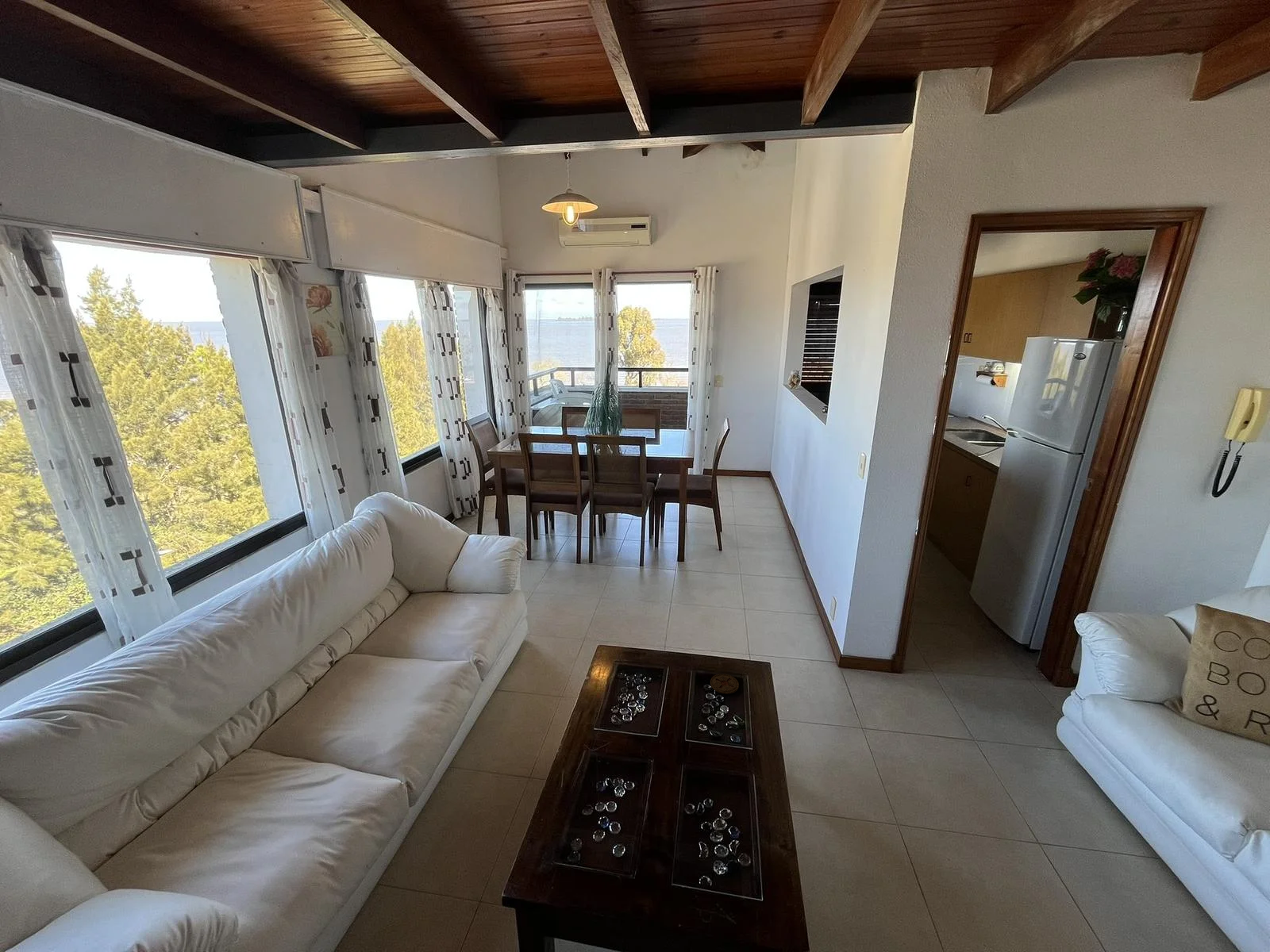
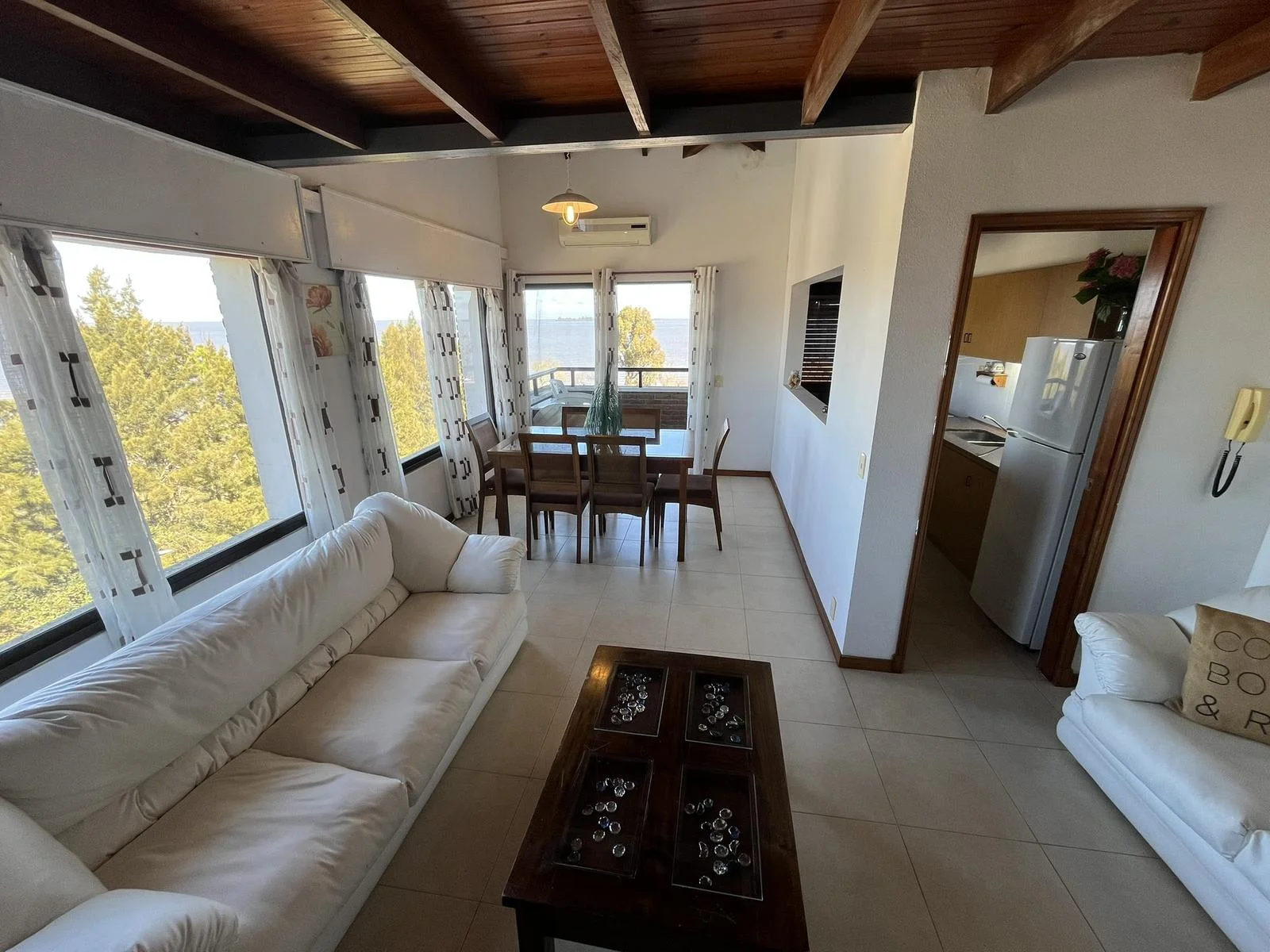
- coaster (724, 683)
